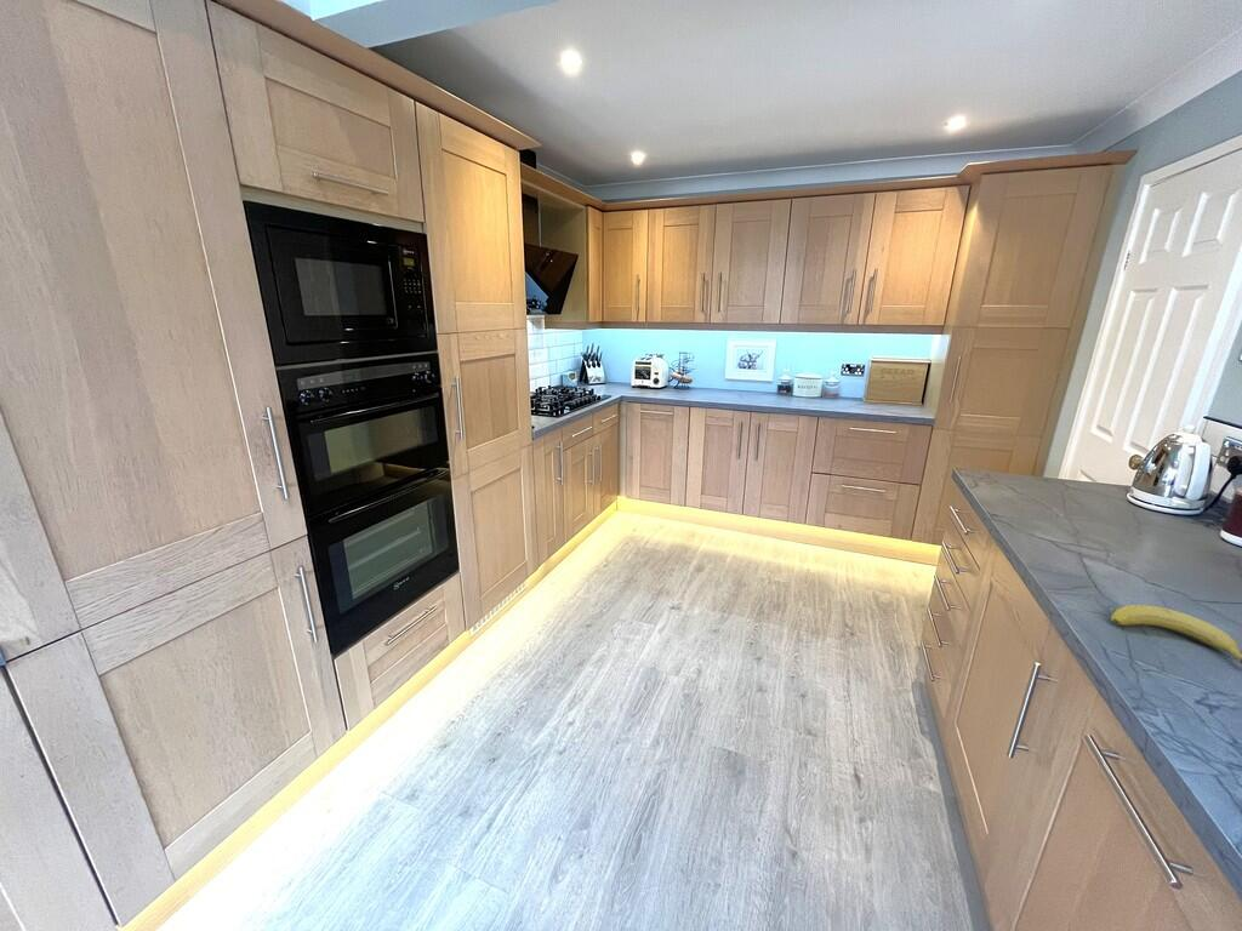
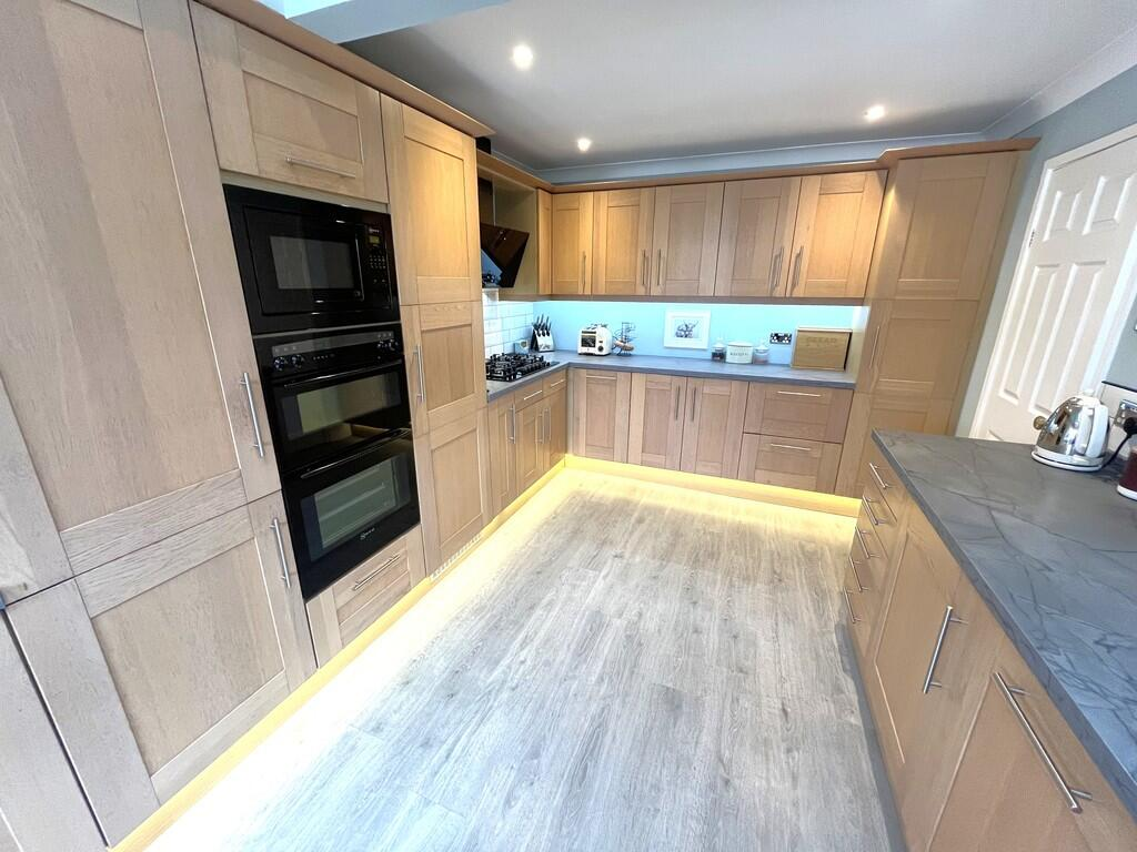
- fruit (1179, 628)
